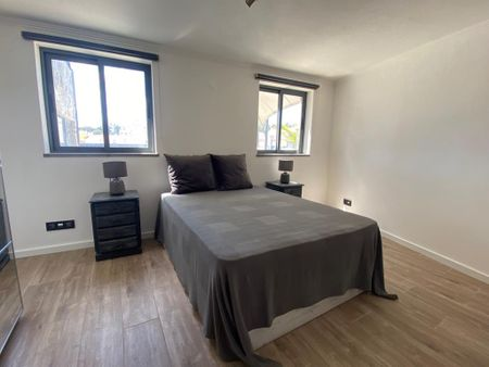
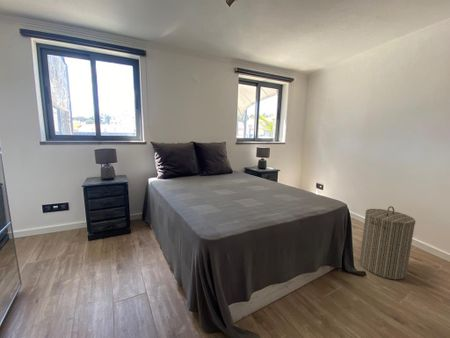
+ laundry hamper (385, 237)
